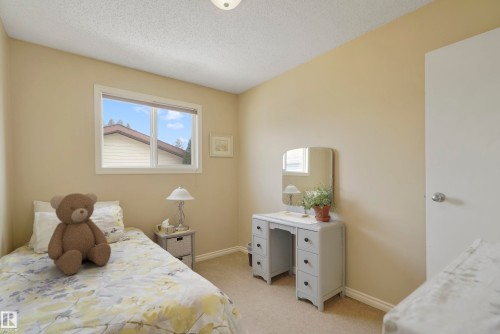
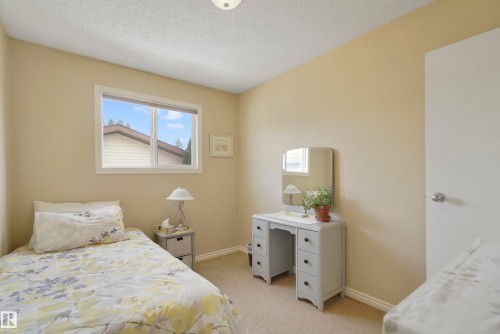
- teddy bear (79, 228)
